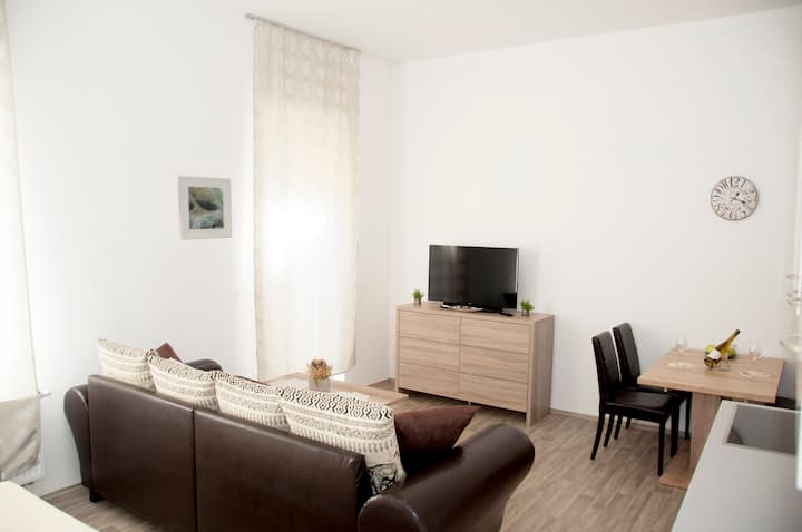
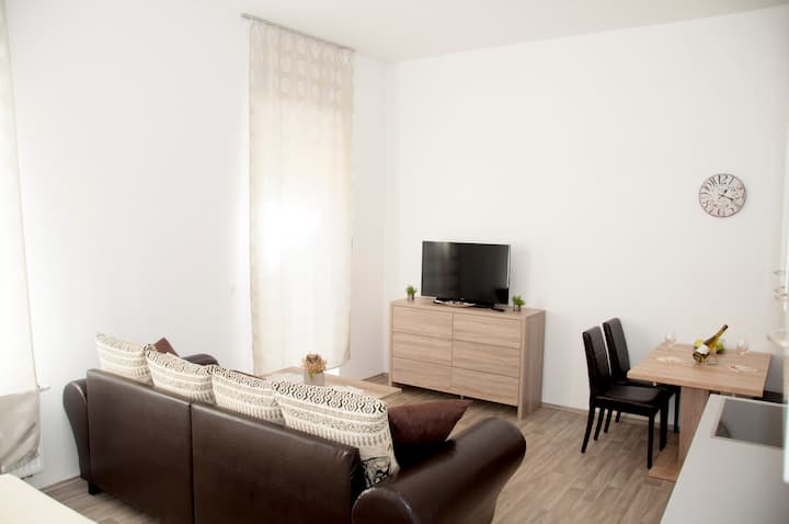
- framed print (205, 208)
